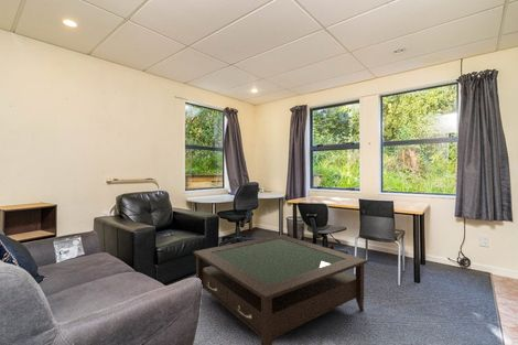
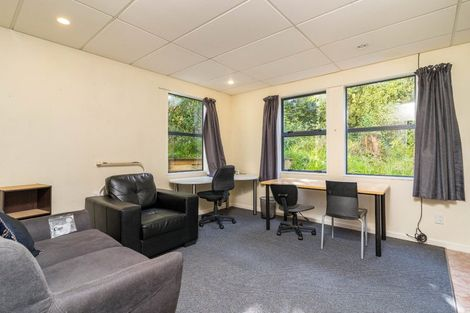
- coffee table (276, 279)
